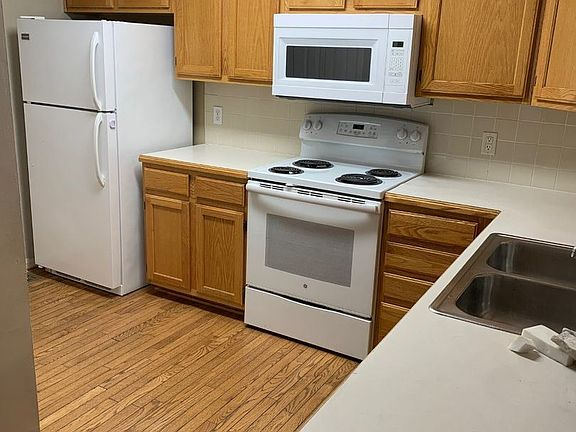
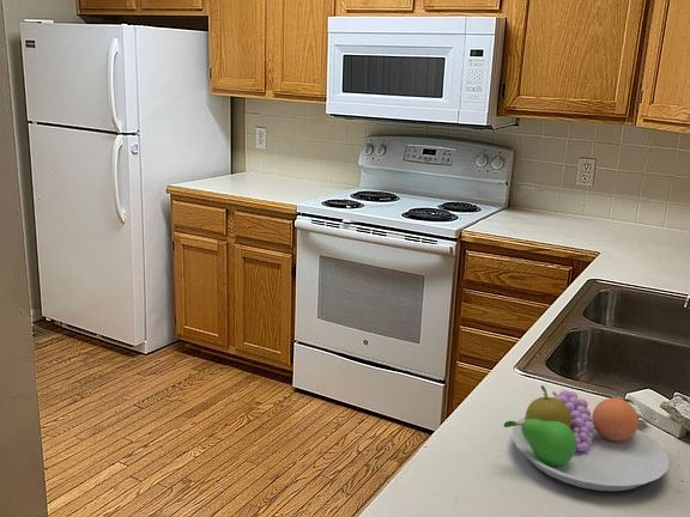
+ fruit bowl (582, 430)
